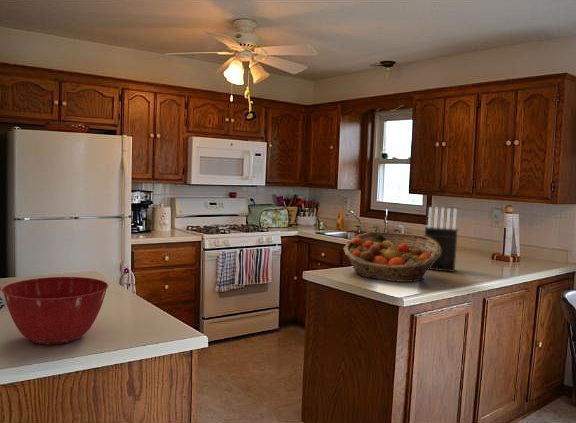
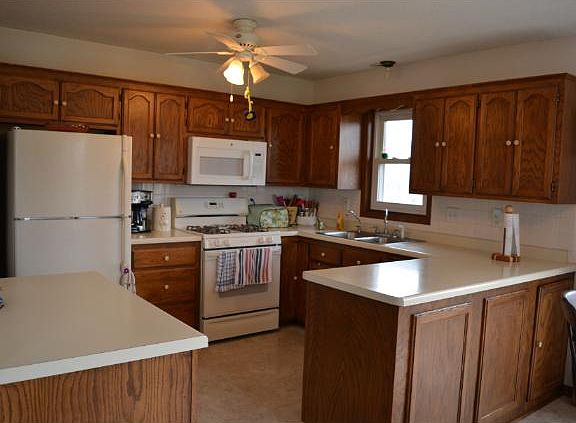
- mixing bowl (56, 311)
- knife block (440, 238)
- fruit basket (390, 255)
